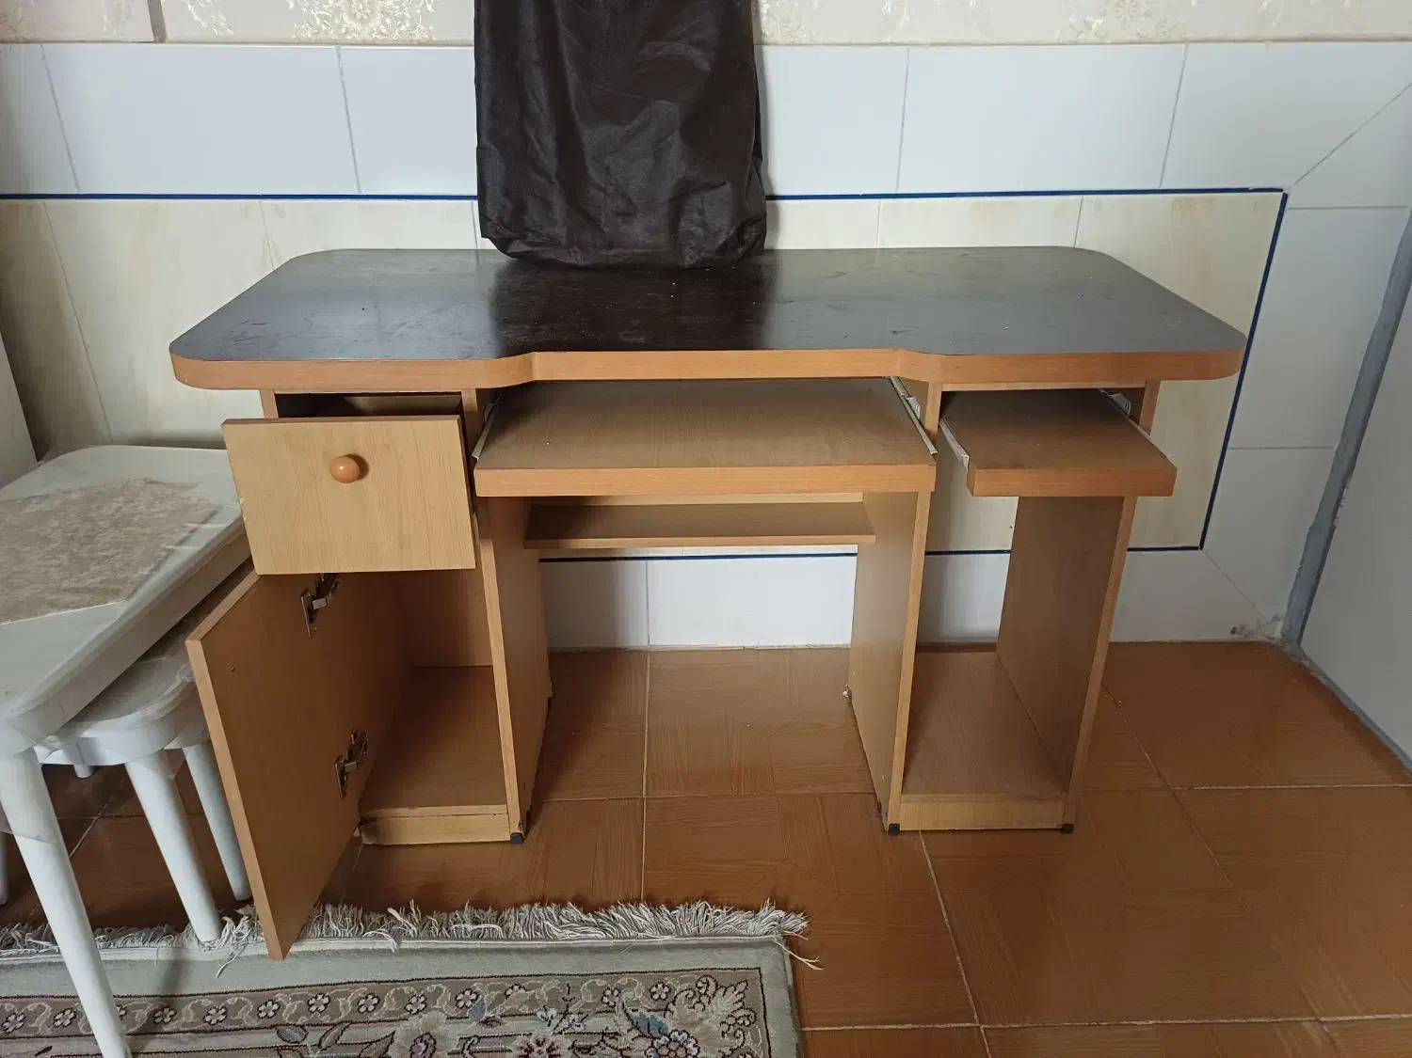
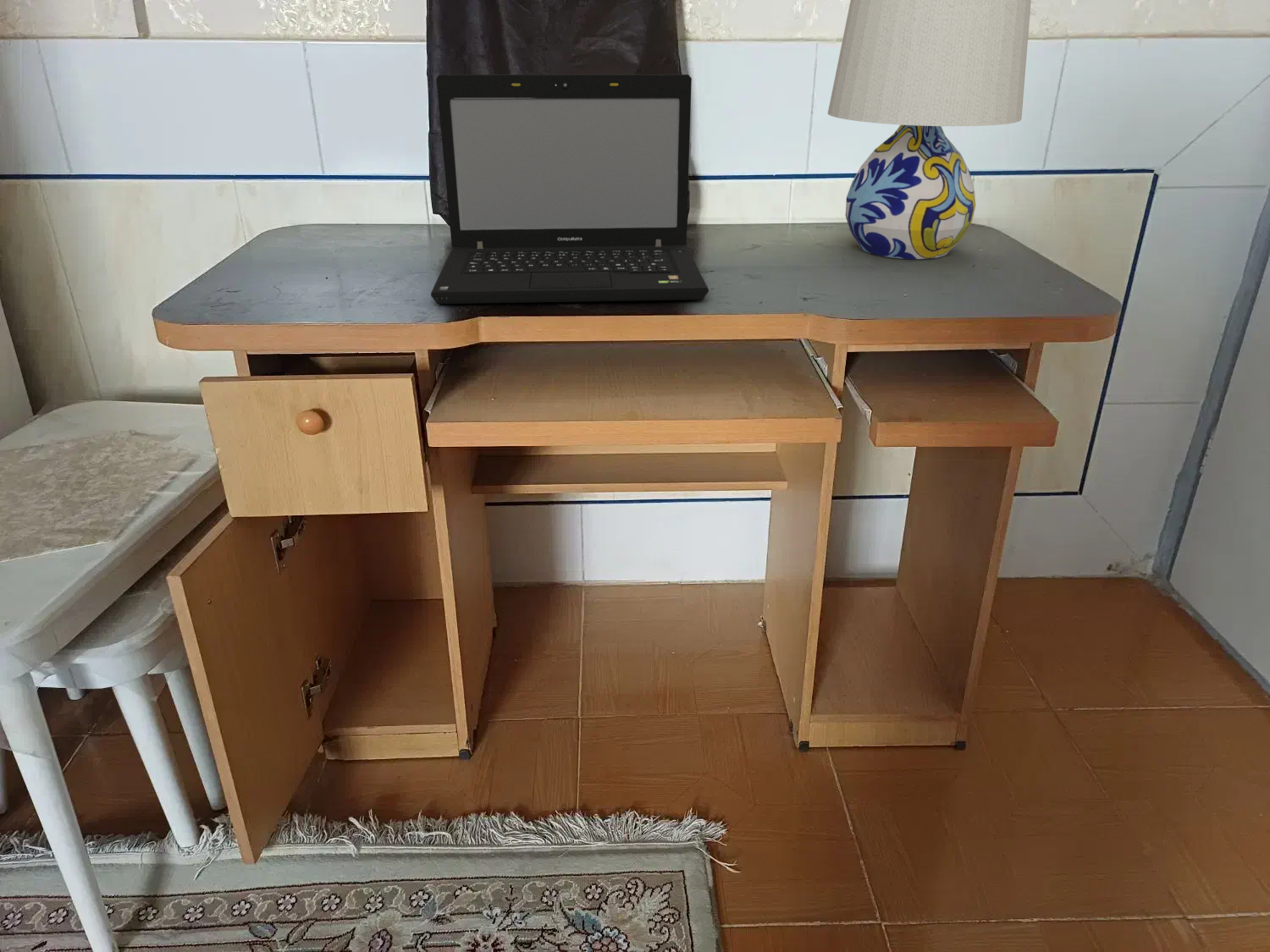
+ table lamp (922, 110)
+ laptop (567, 185)
